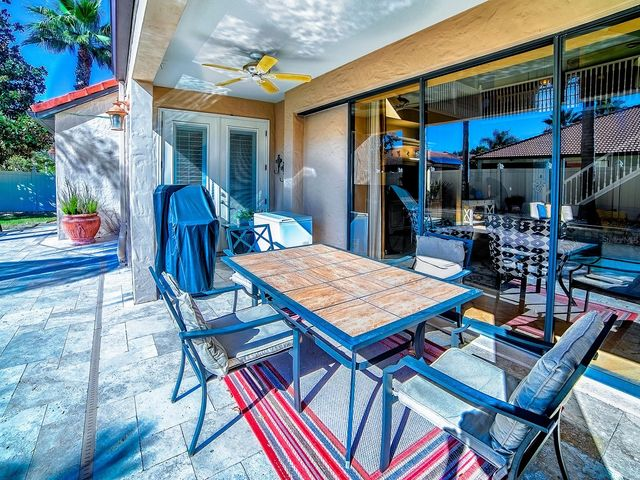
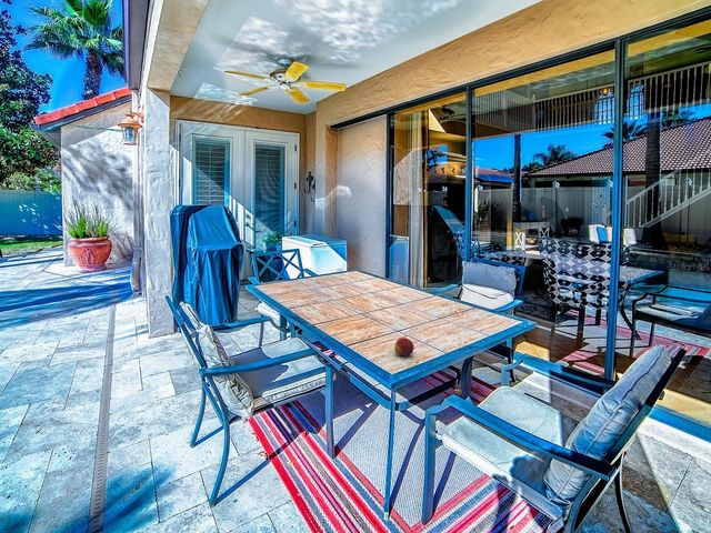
+ fruit (403, 346)
